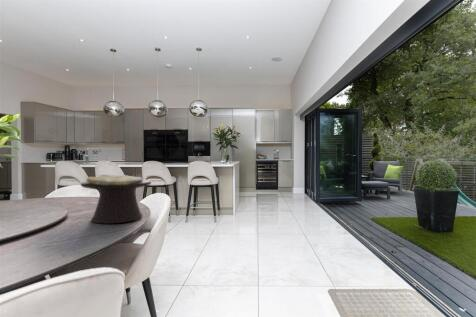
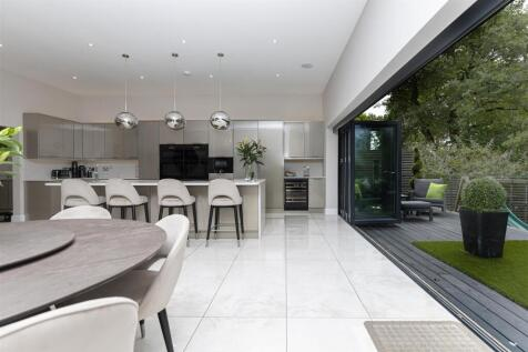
- decorative bowl (119, 196)
